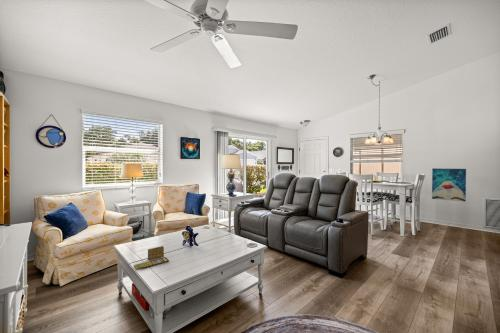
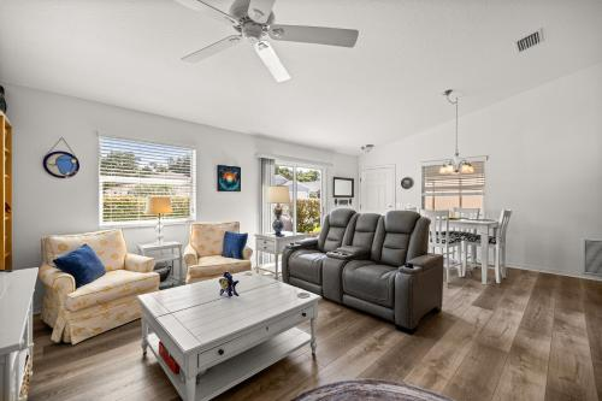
- wall art (448, 184)
- board game (150, 257)
